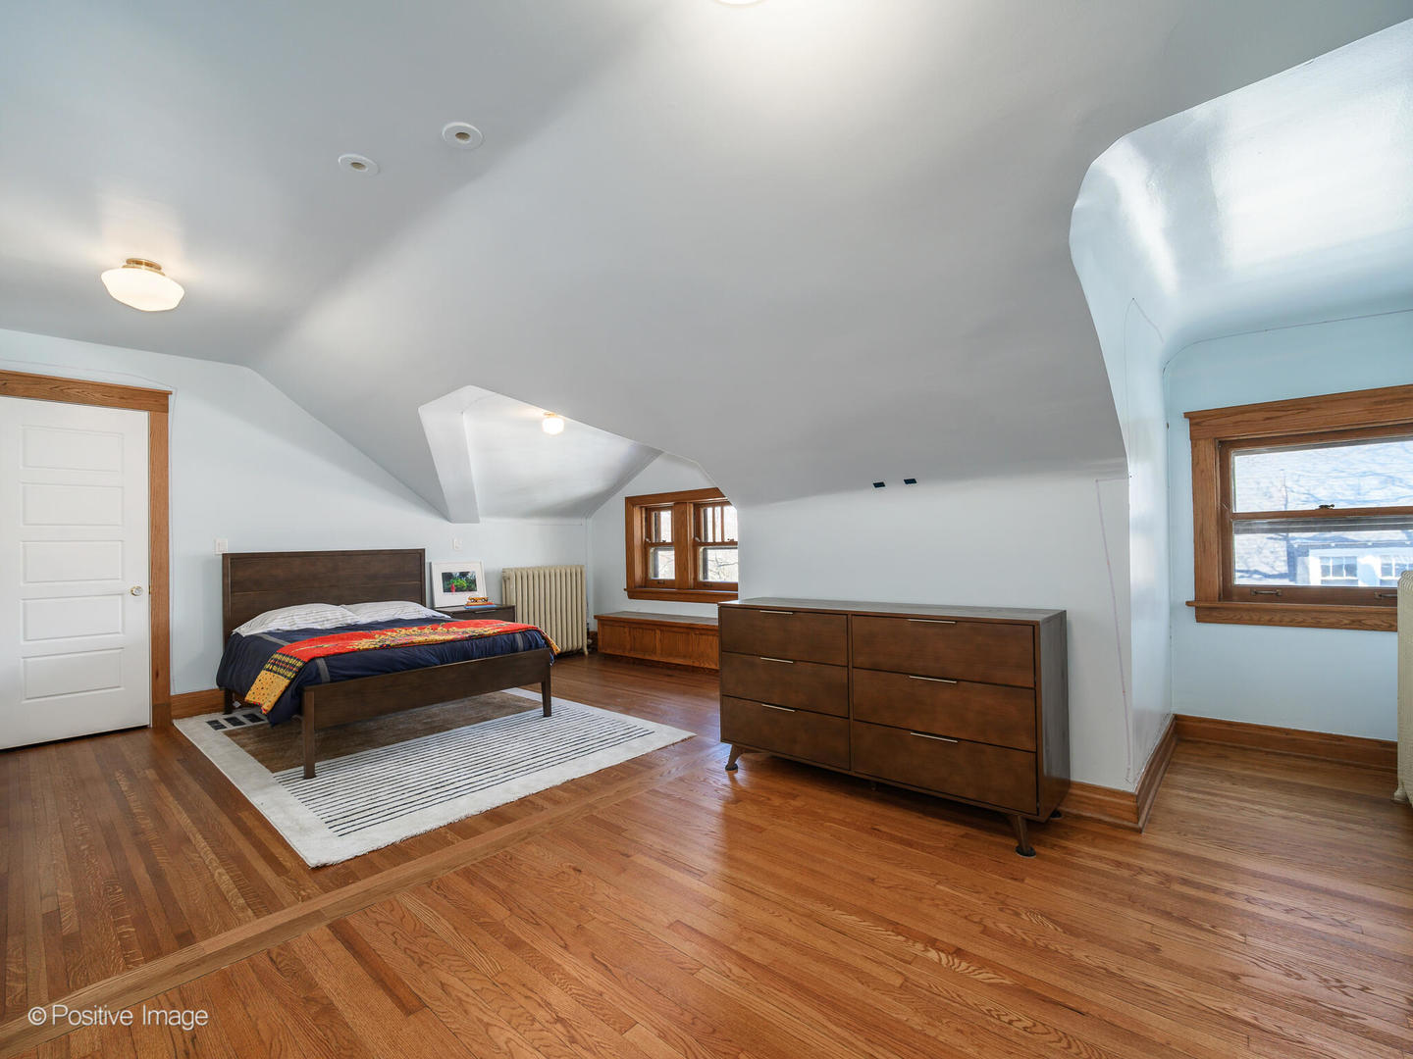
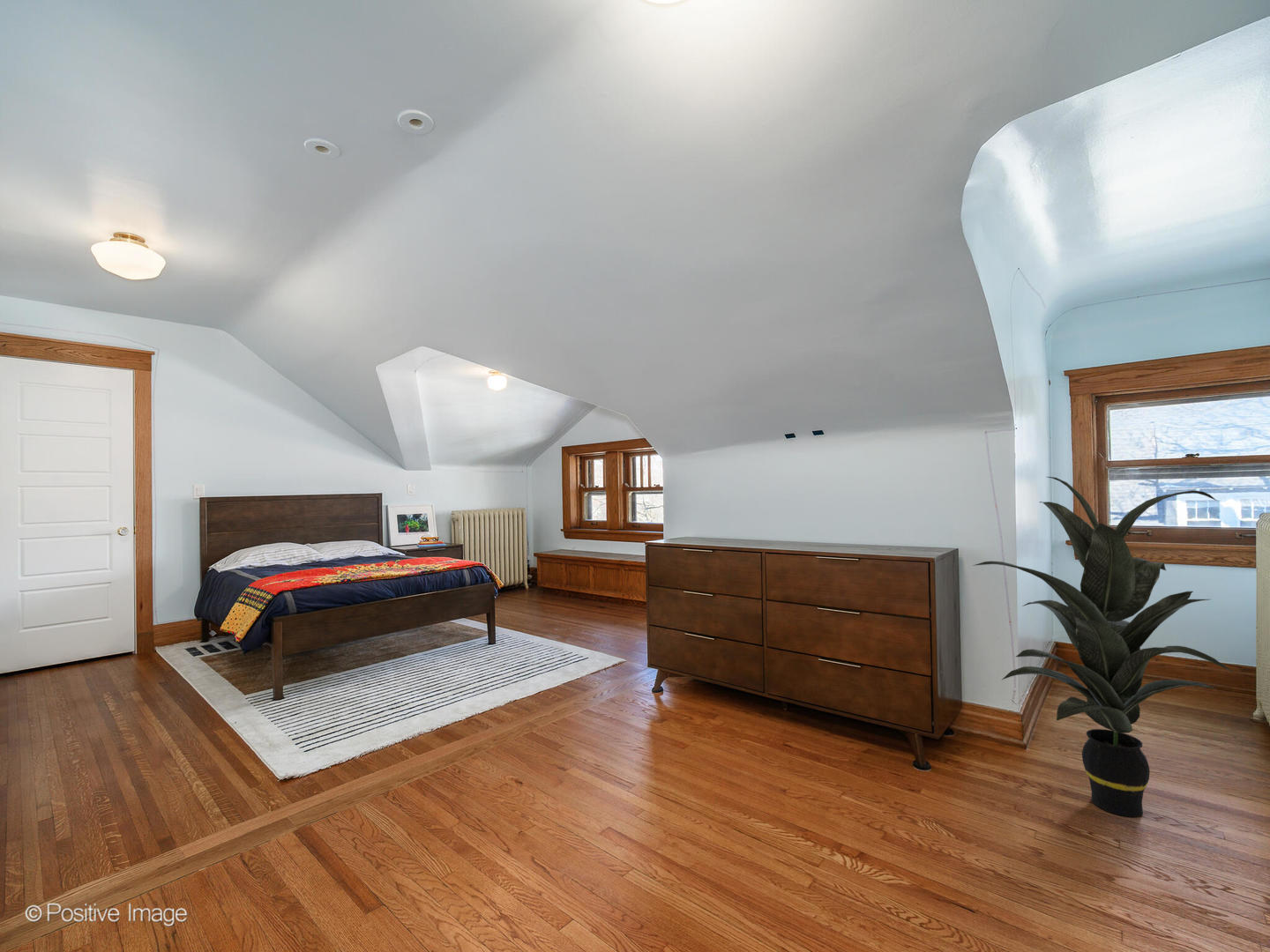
+ indoor plant (1095, 636)
